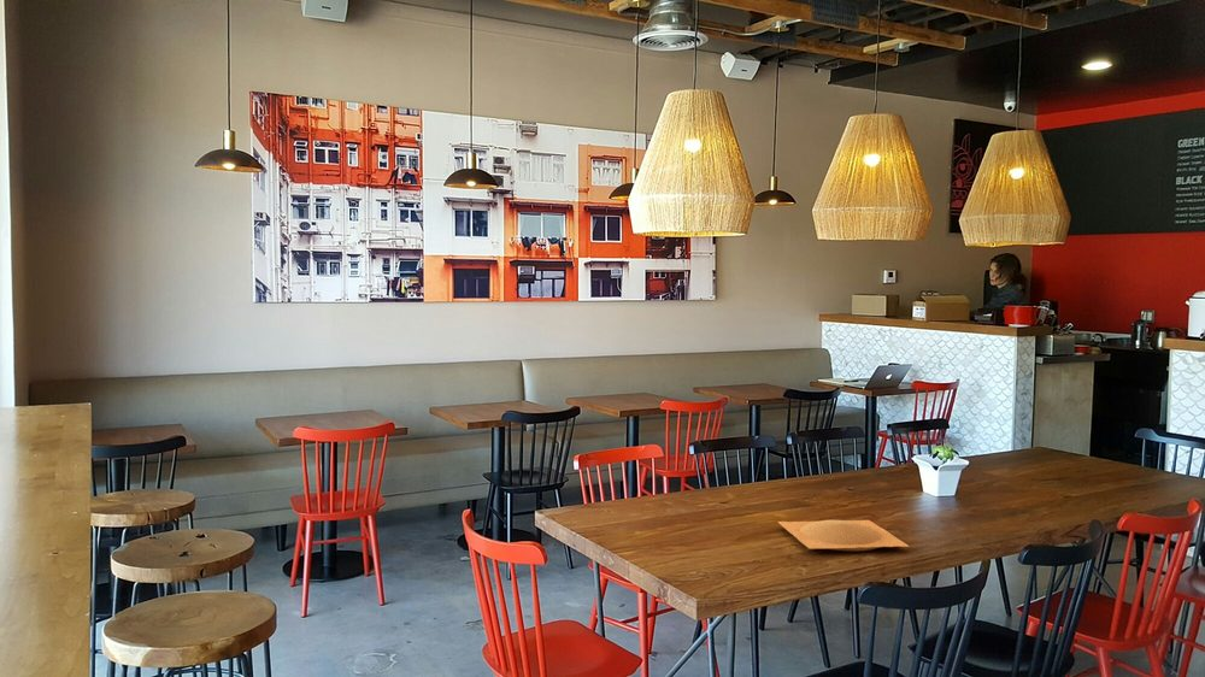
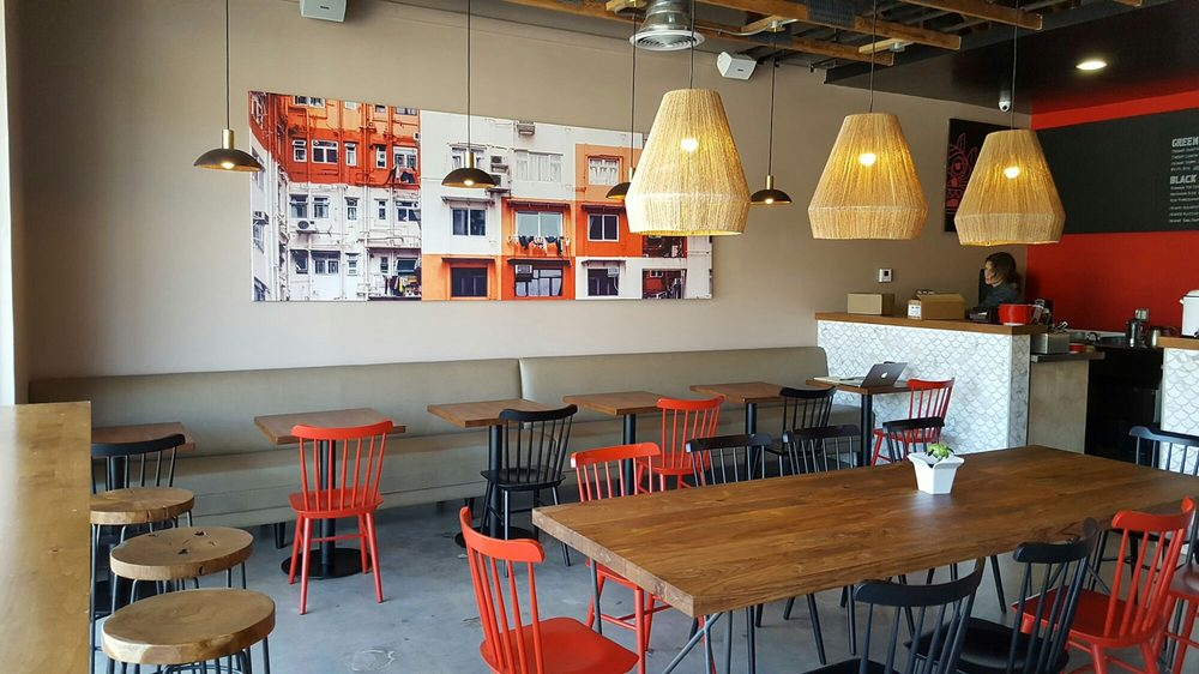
- plate (840, 531)
